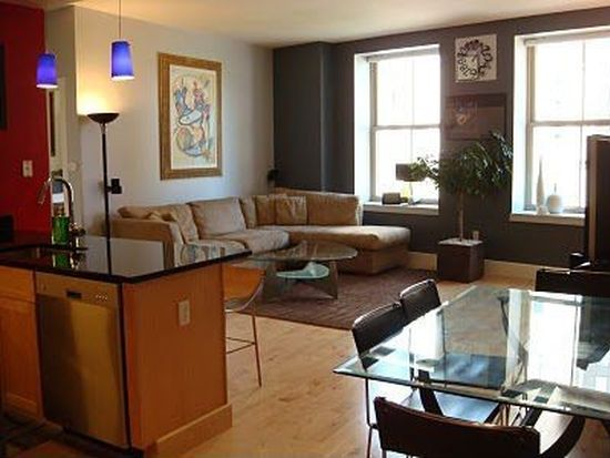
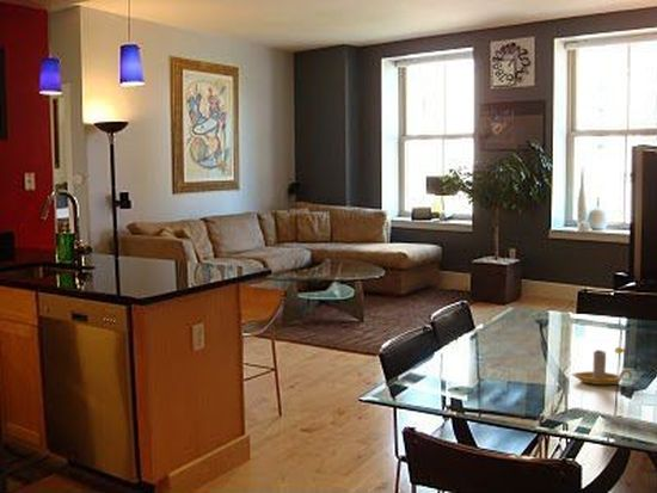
+ candle holder (601, 364)
